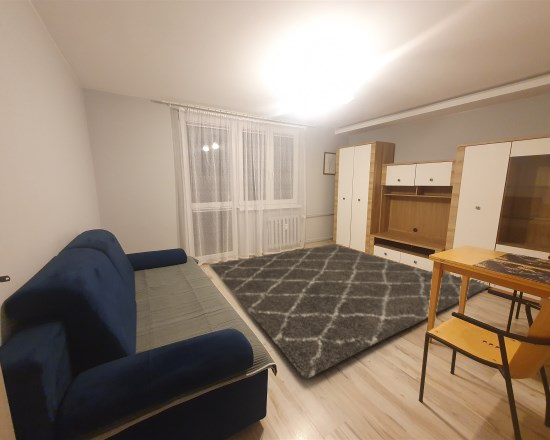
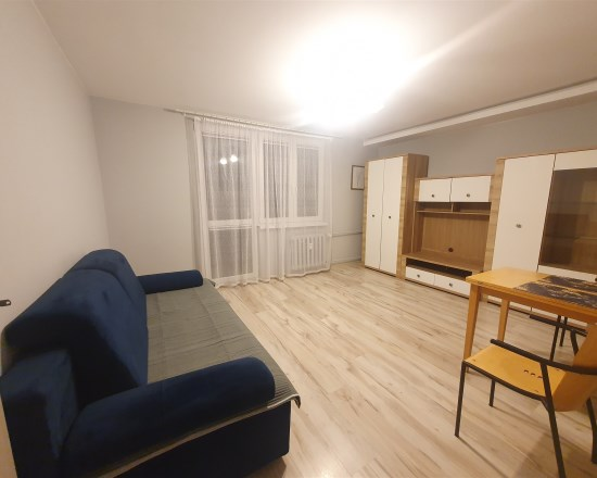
- rug (340, 272)
